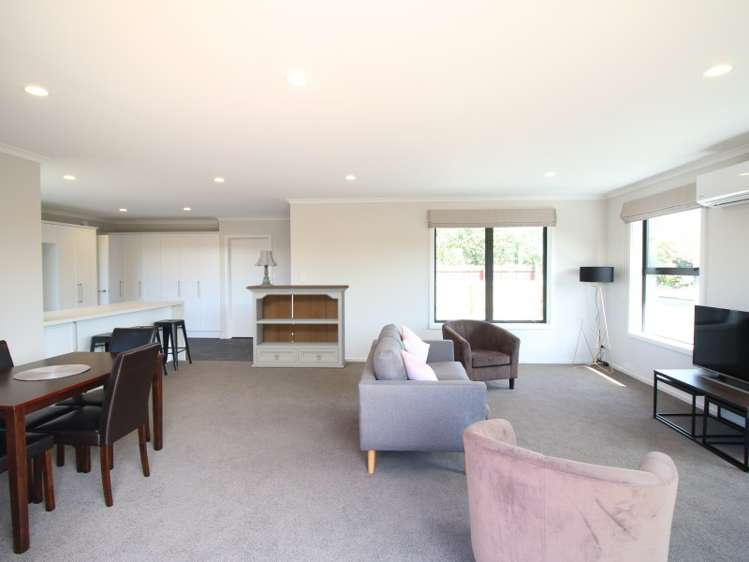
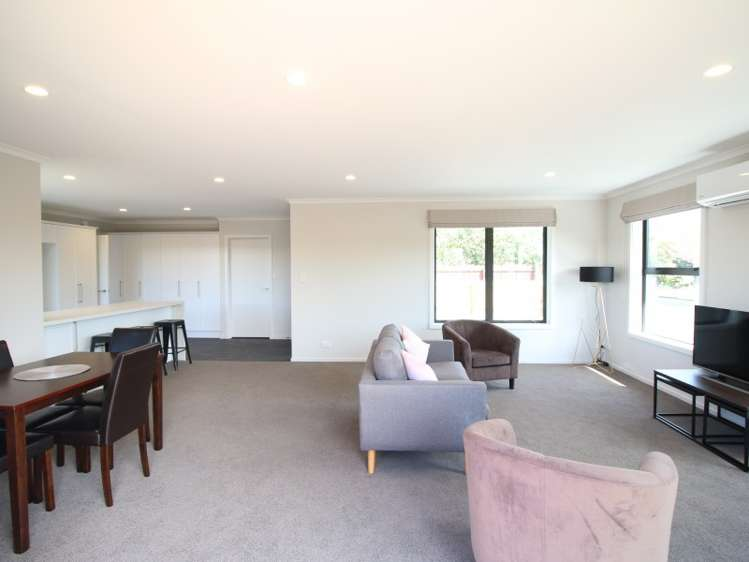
- bookshelf (299, 325)
- table lamp (266, 268)
